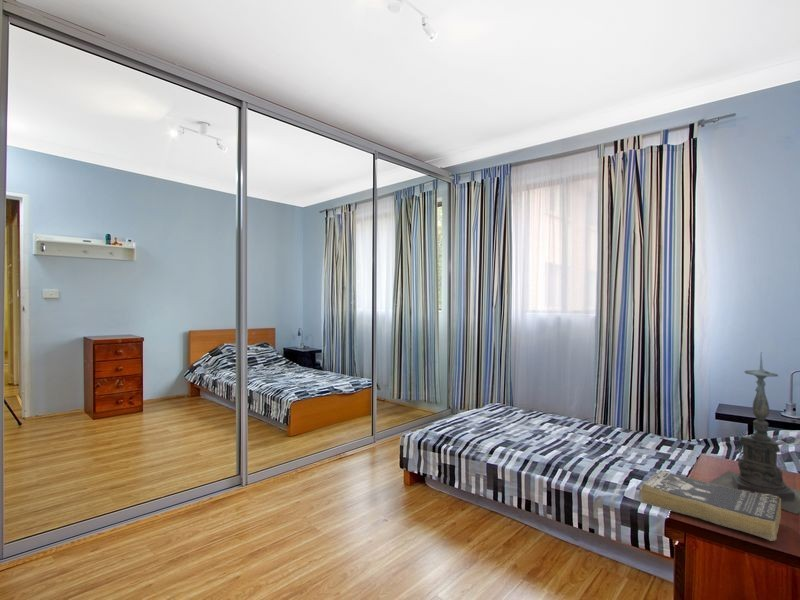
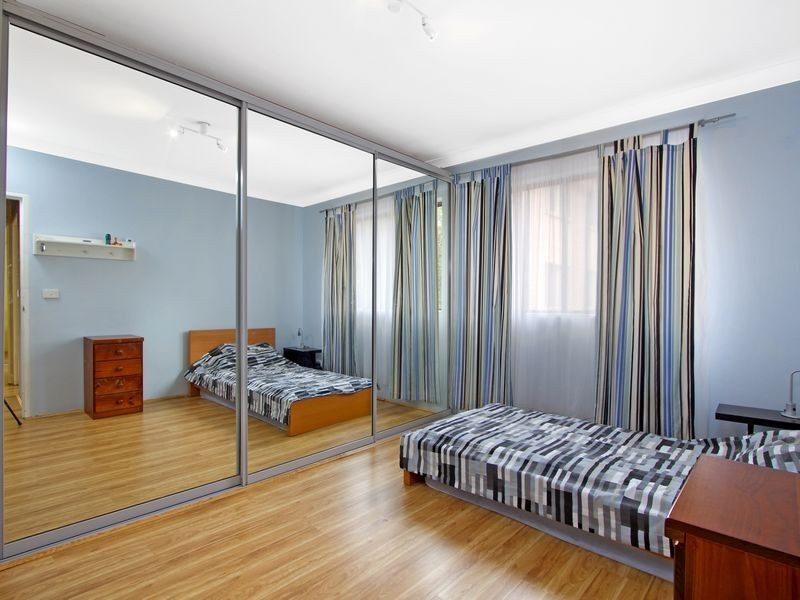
- book (707, 500)
- candle holder (759, 421)
